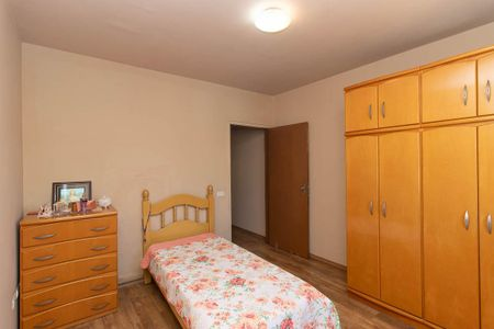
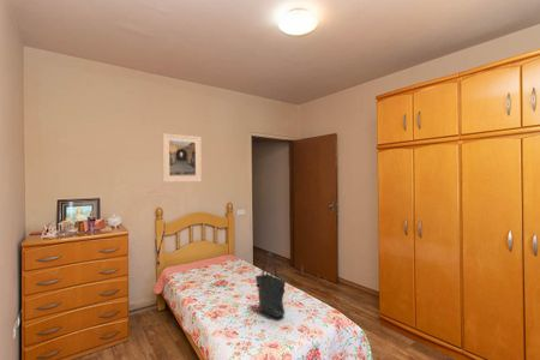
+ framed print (182, 158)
+ tote bag (269, 282)
